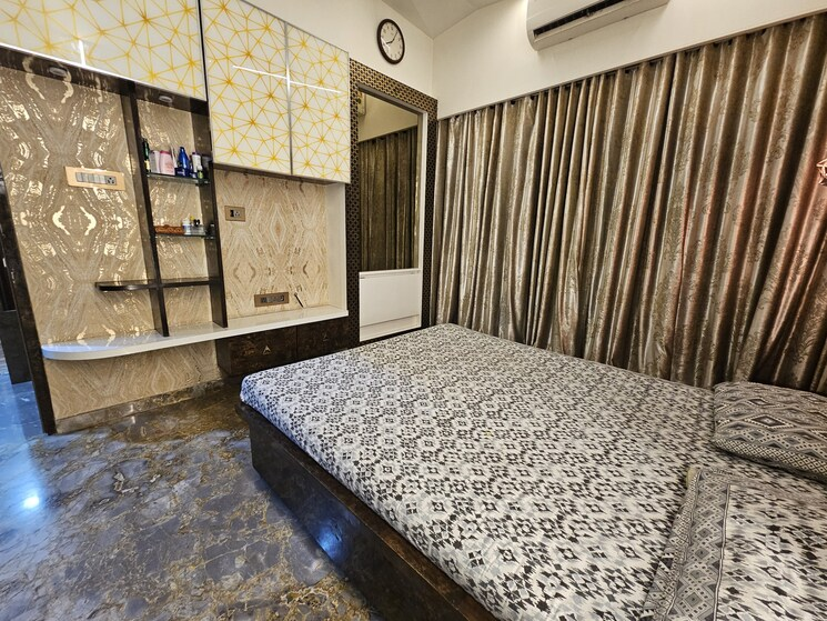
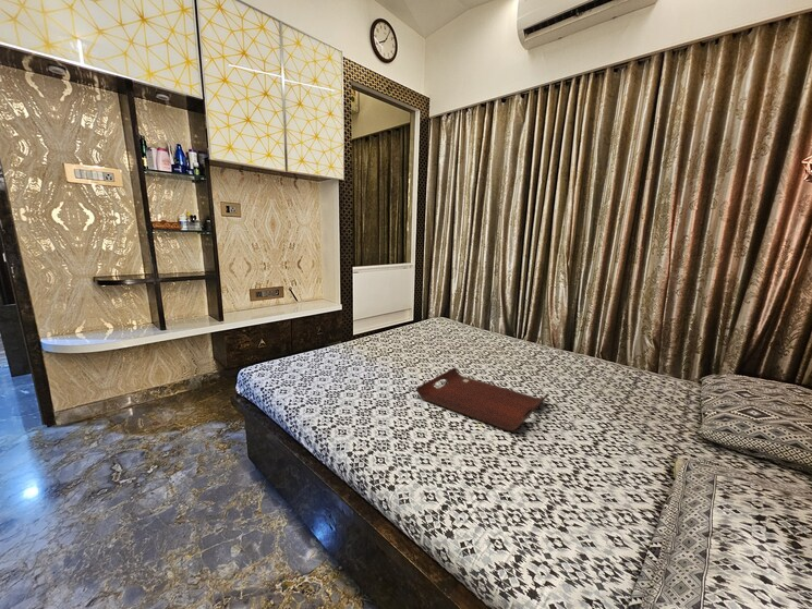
+ serving tray (481, 394)
